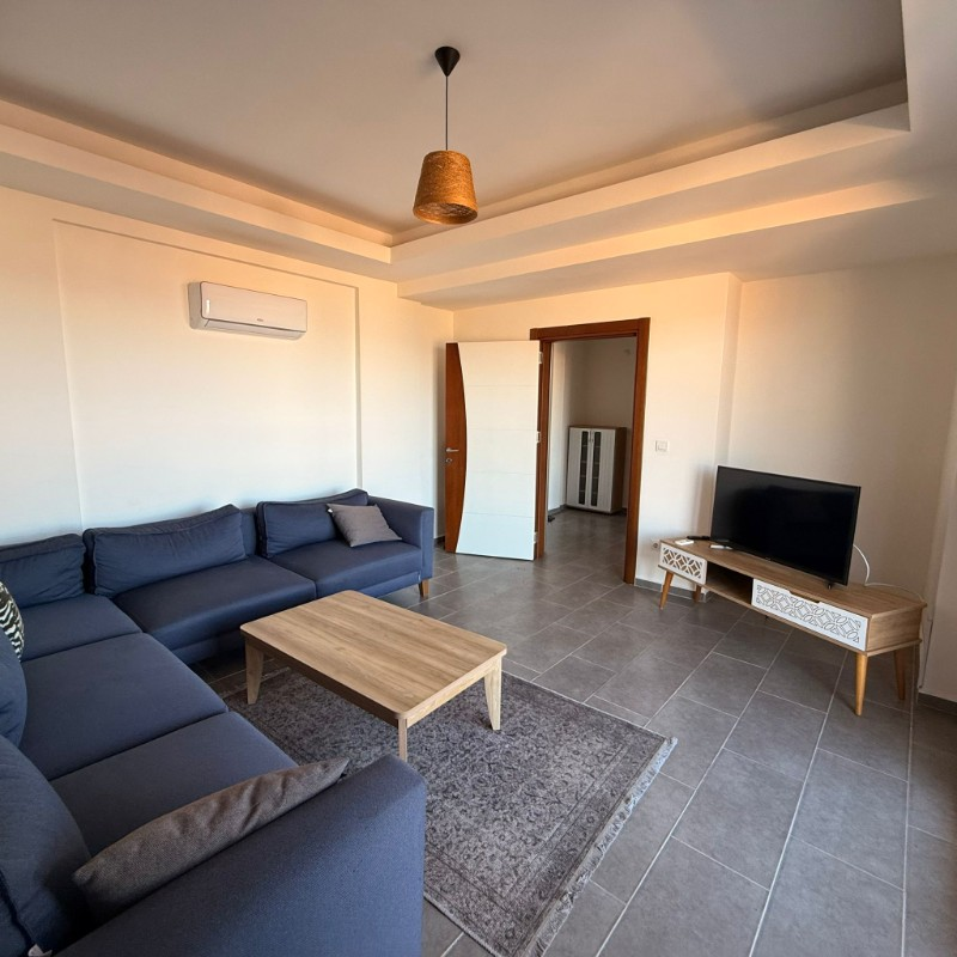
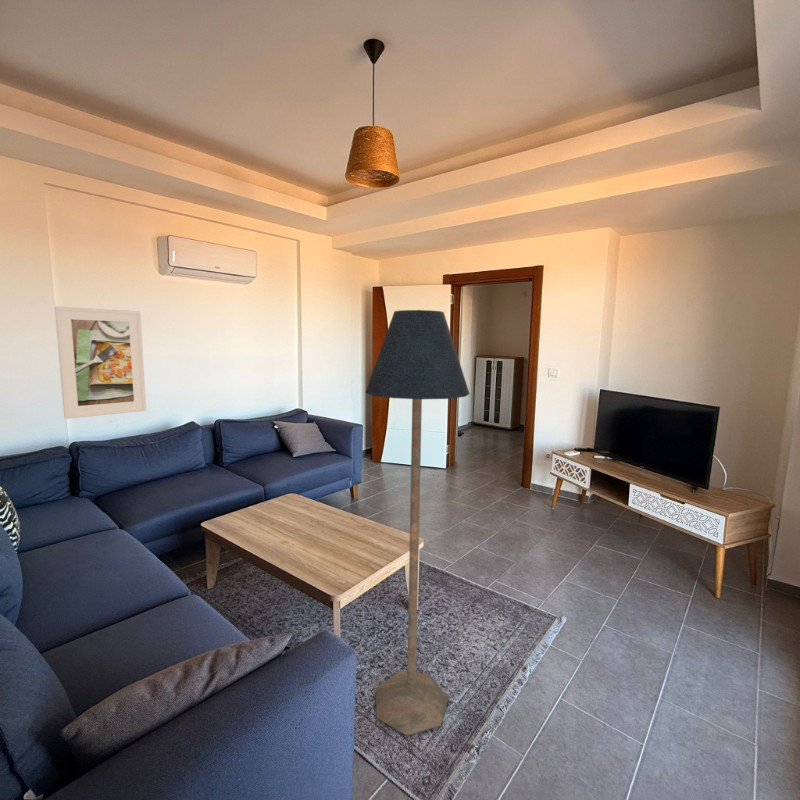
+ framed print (103, 362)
+ floor lamp (414, 517)
